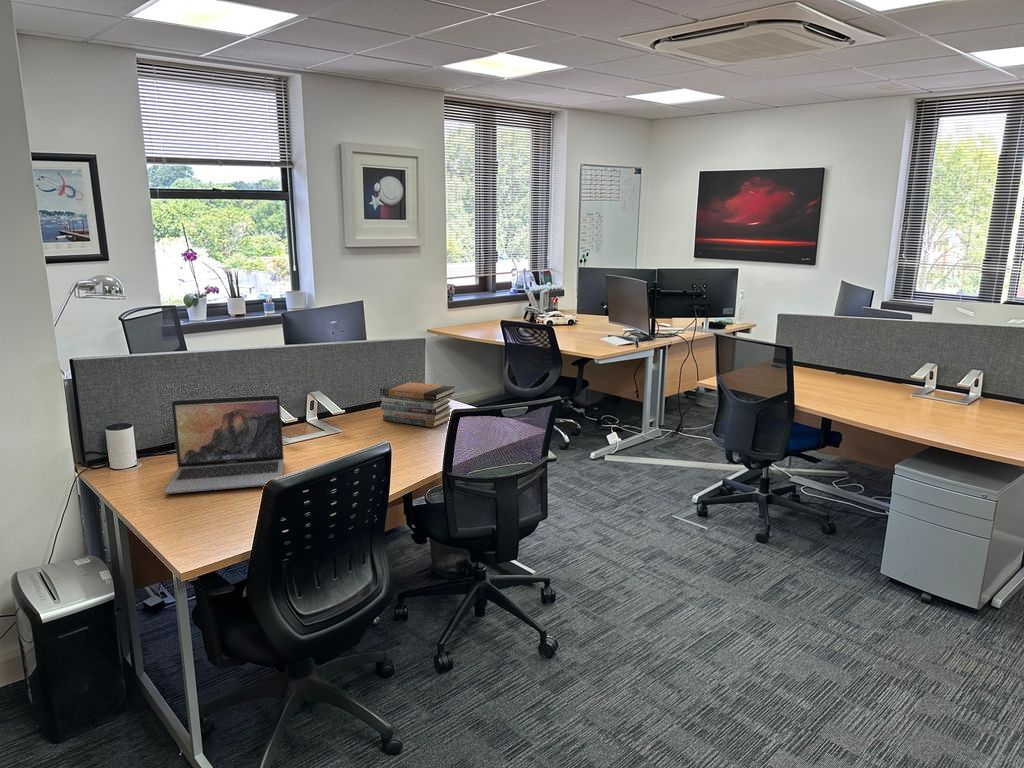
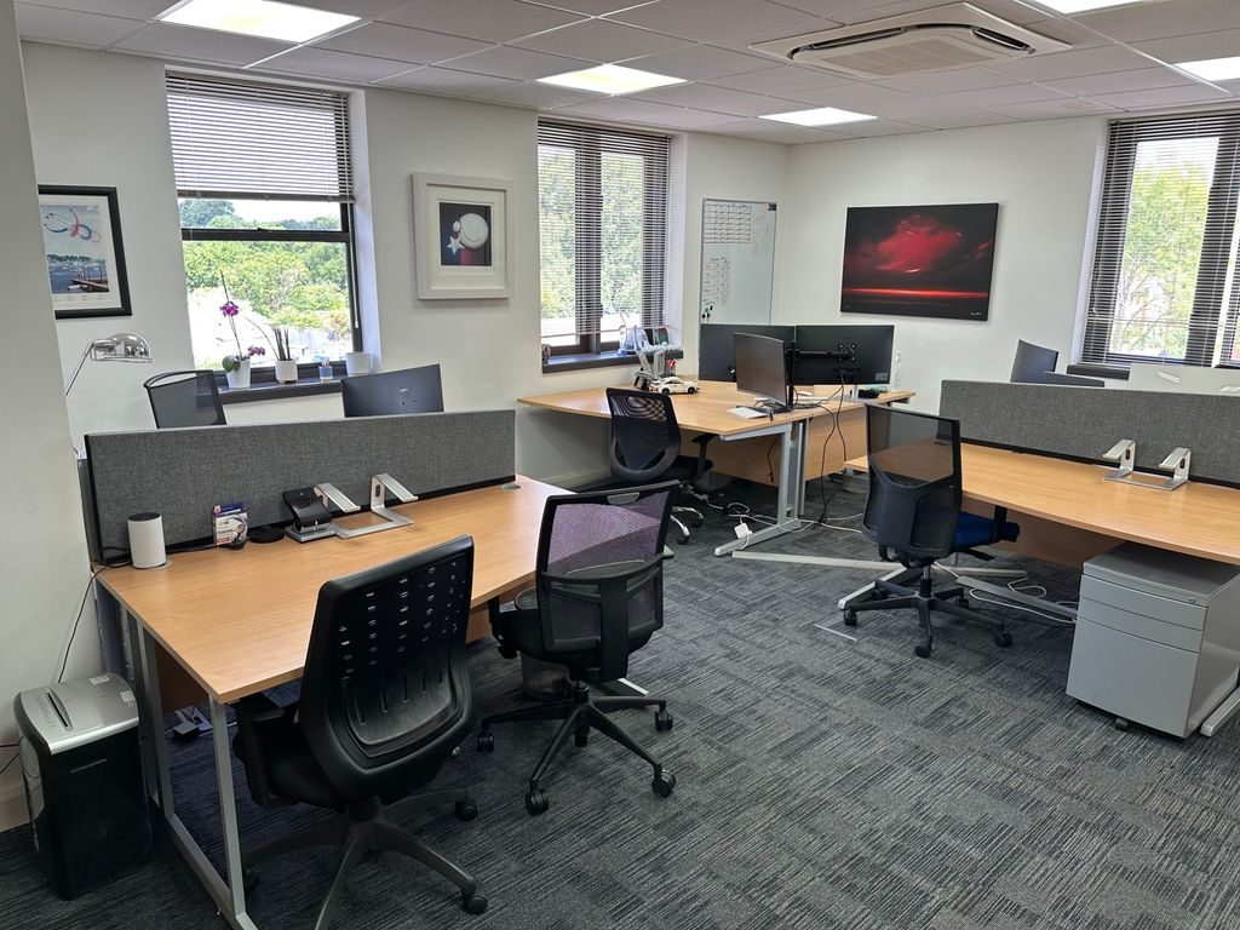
- book stack (417, 403)
- laptop (225, 442)
